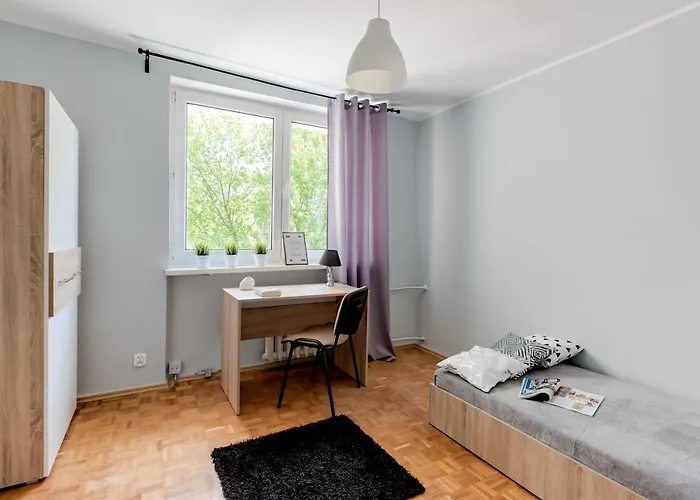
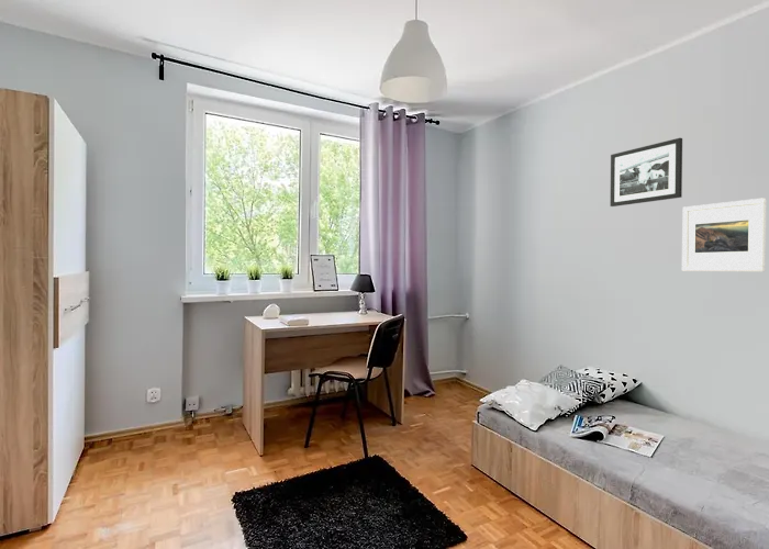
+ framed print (721, 237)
+ picture frame (644, 175)
